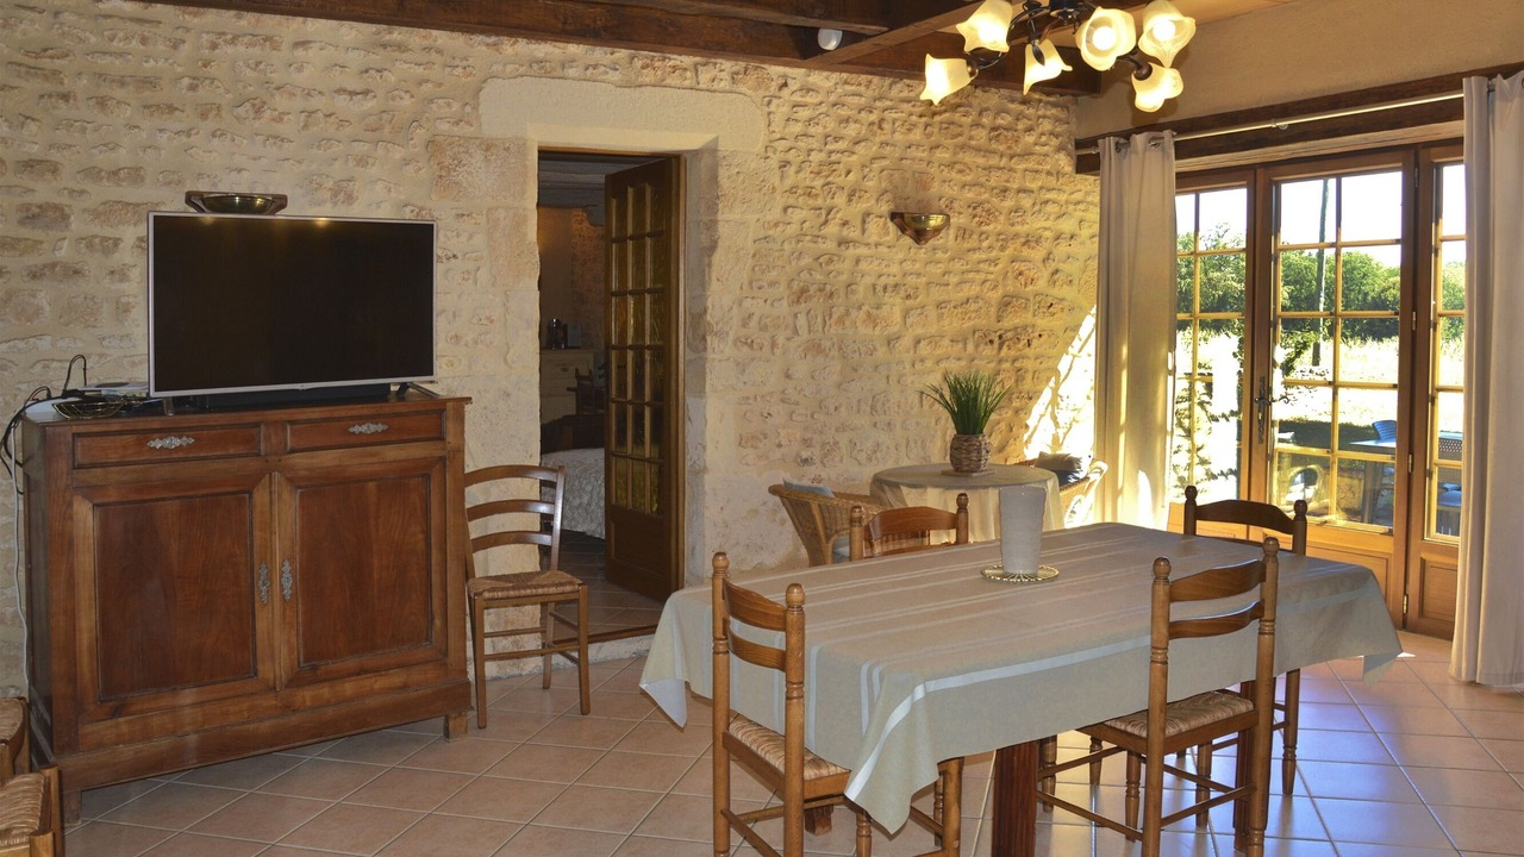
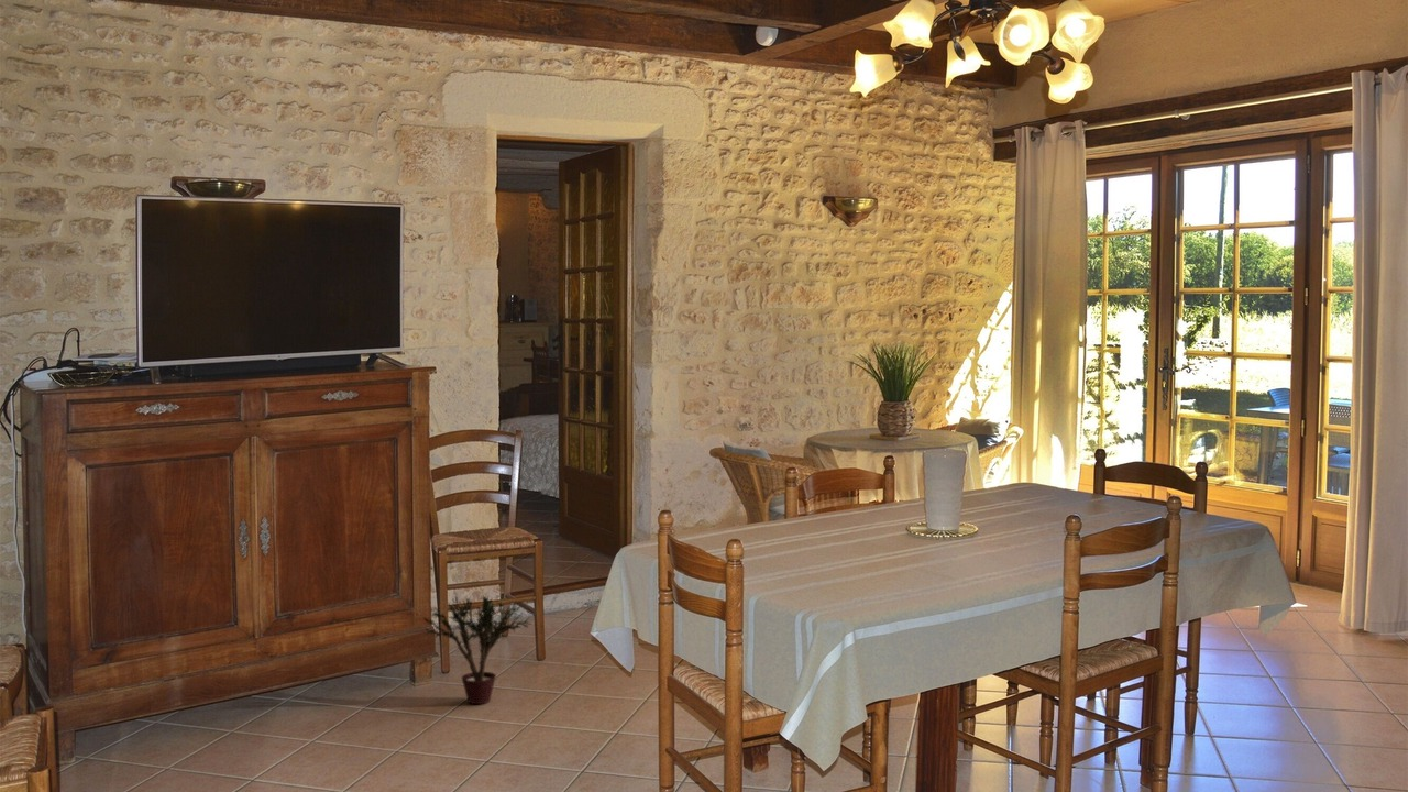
+ potted plant (480, 648)
